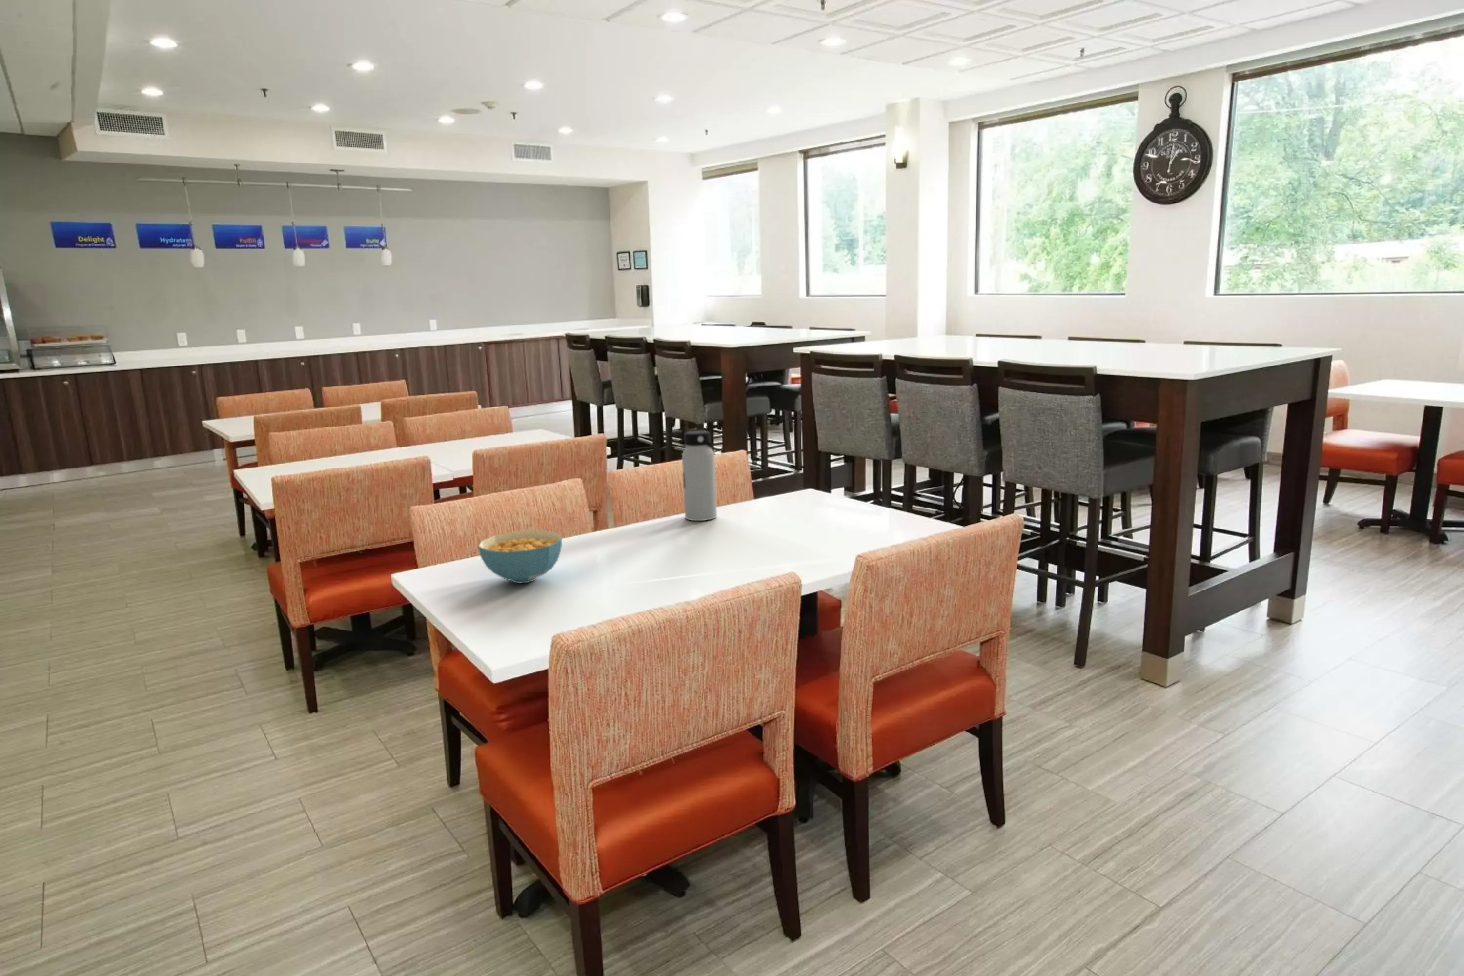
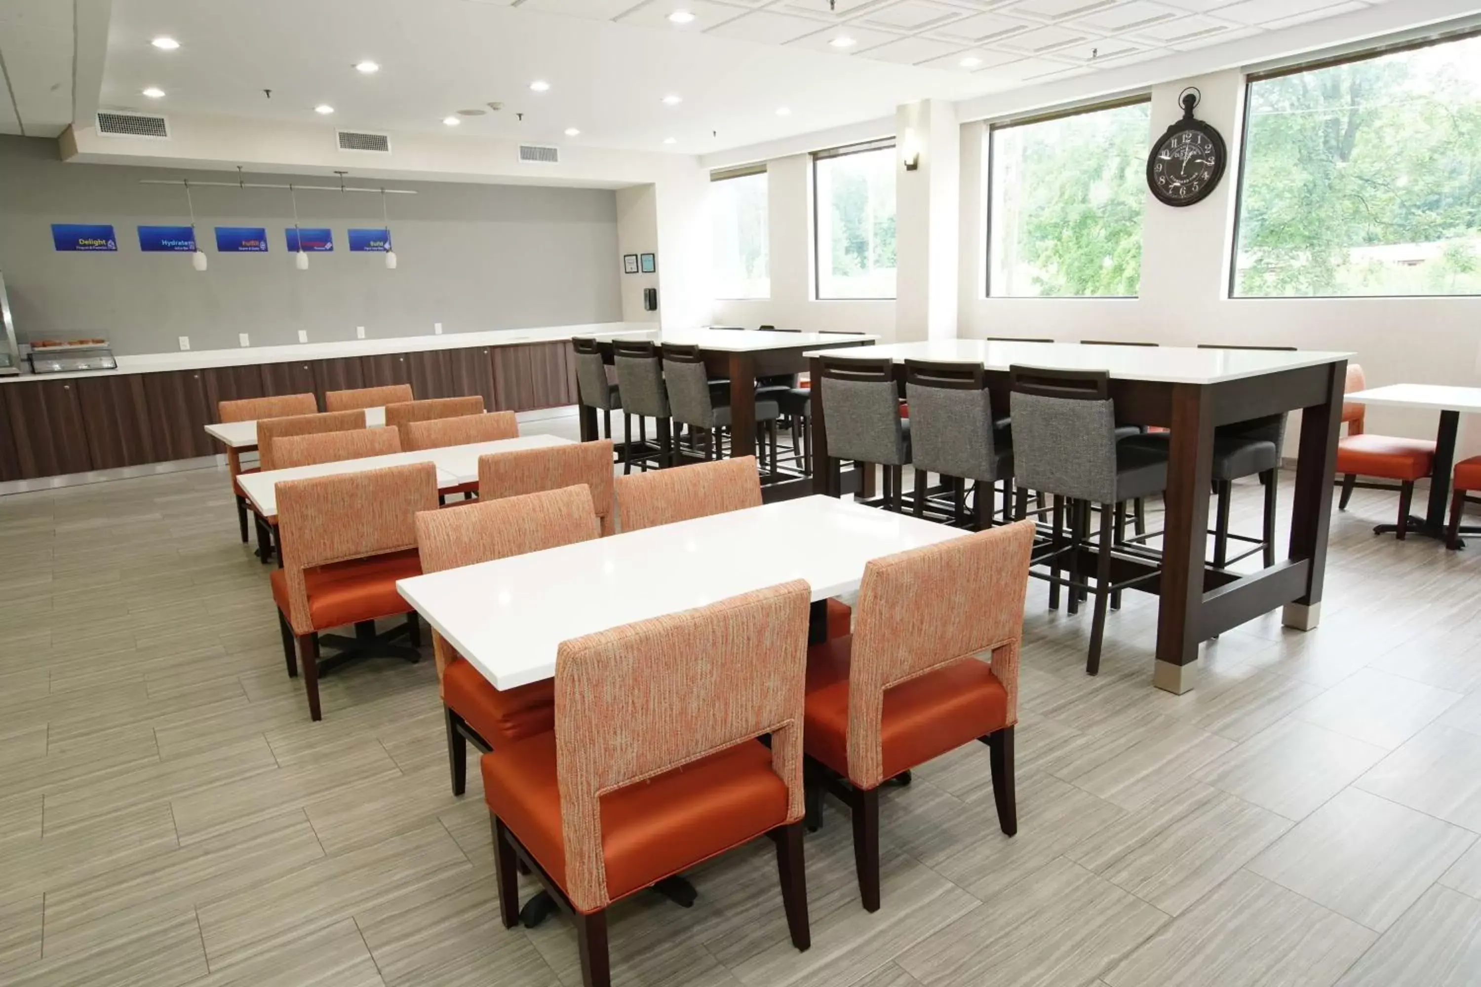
- water bottle (699, 475)
- cereal bowl (523, 560)
